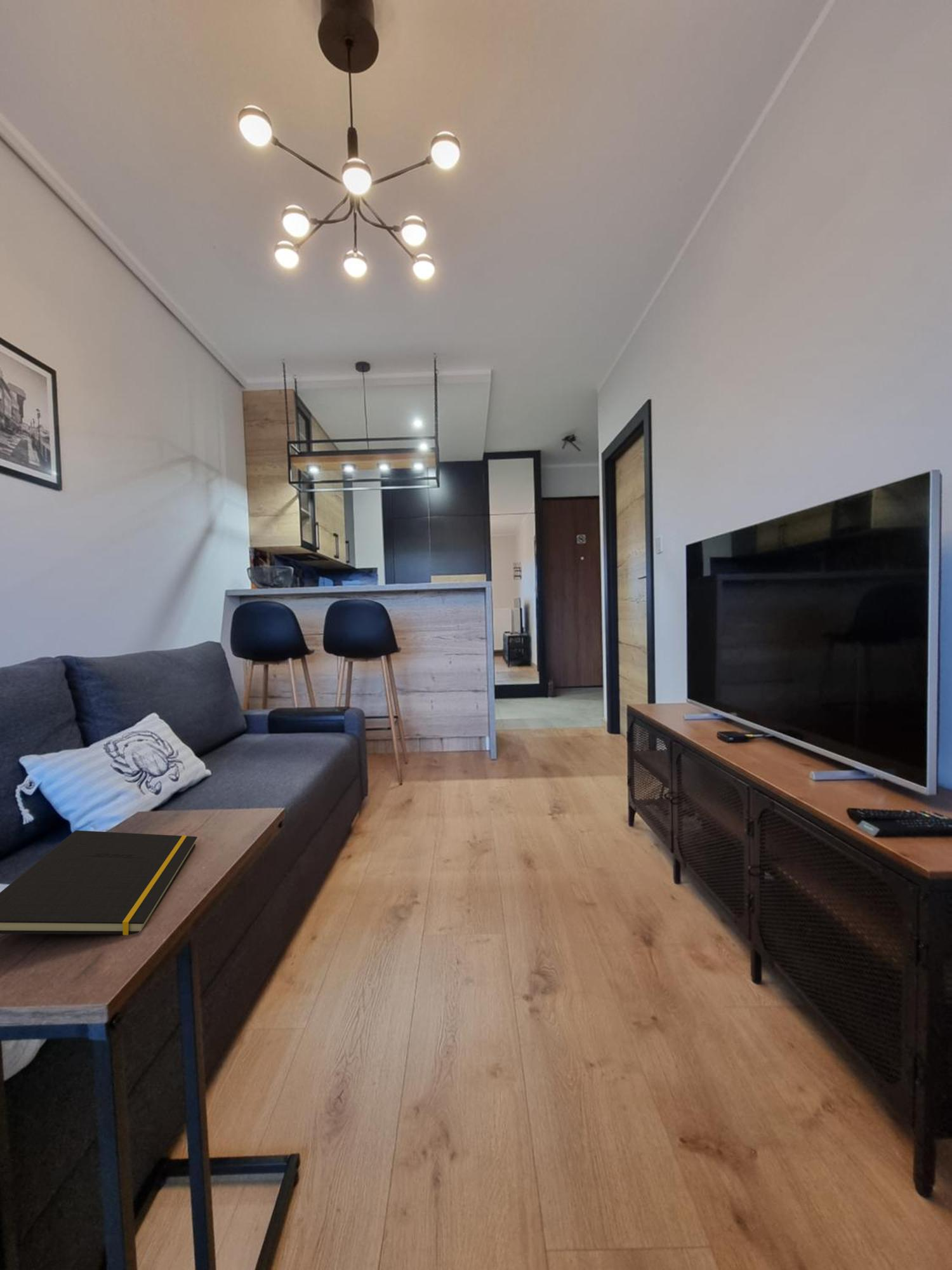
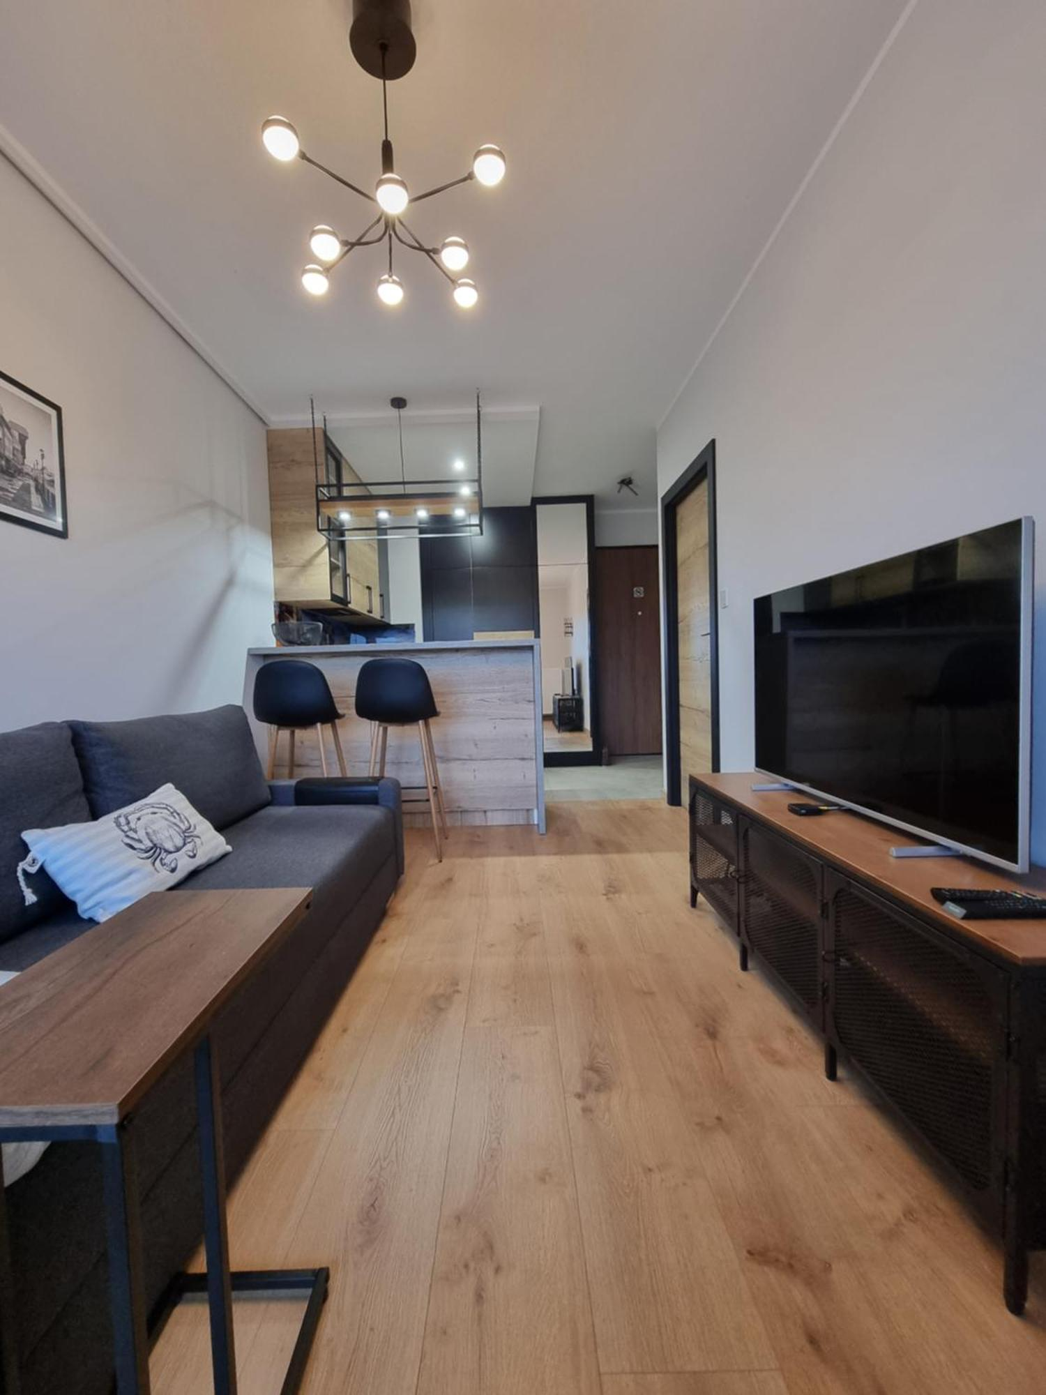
- notepad (103, 875)
